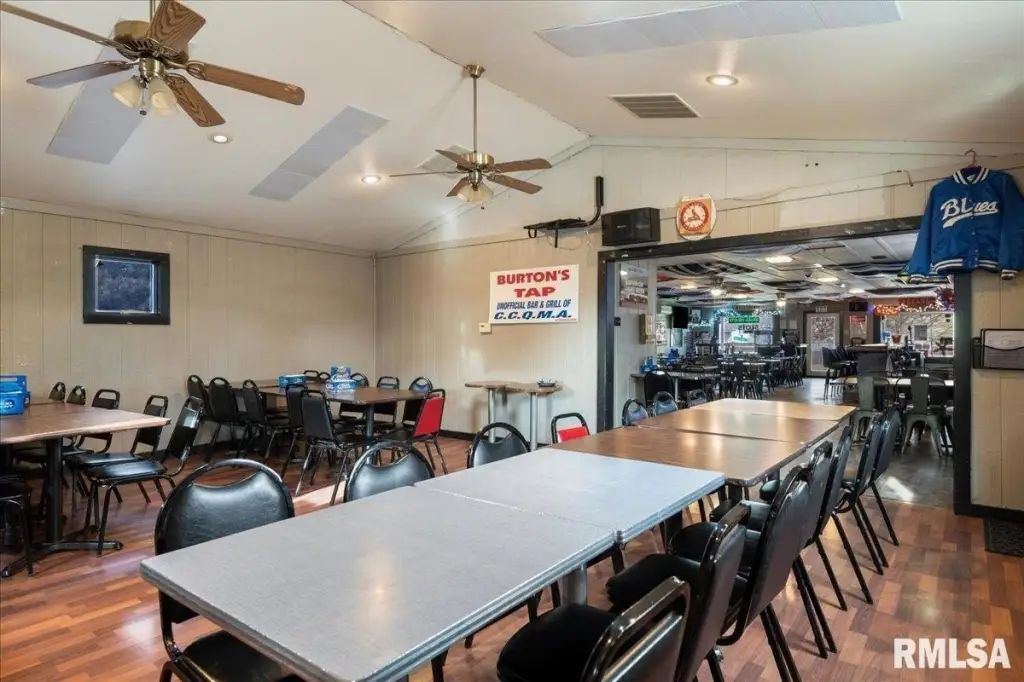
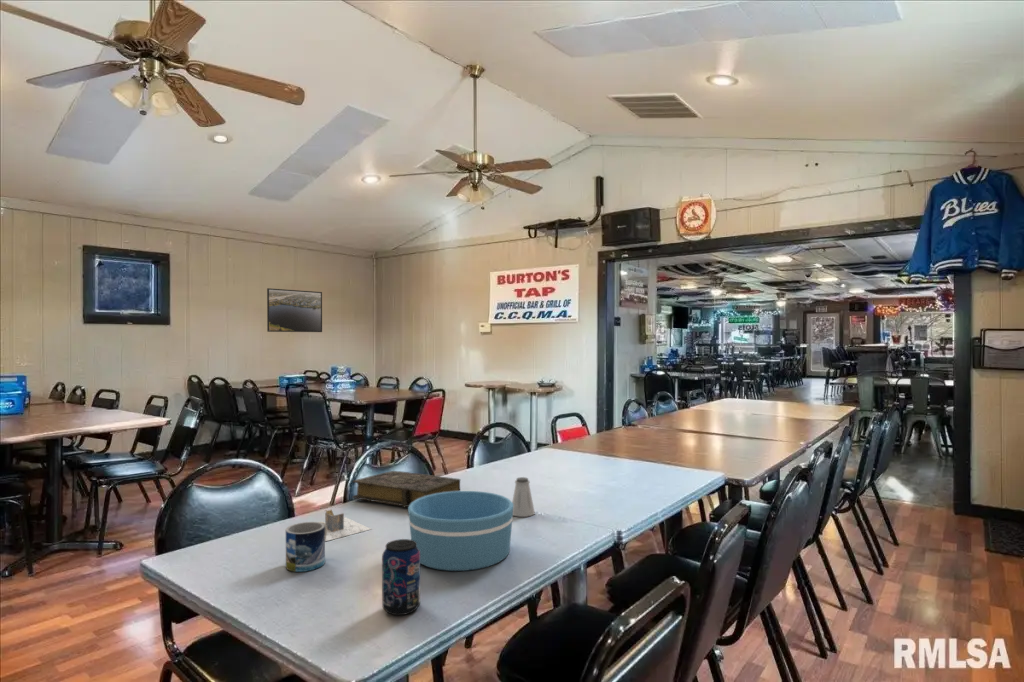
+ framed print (295, 311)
+ book (407, 487)
+ mug (310, 543)
+ bowl (461, 528)
+ napkin holder (334, 519)
+ beverage can (401, 576)
+ saltshaker (522, 495)
